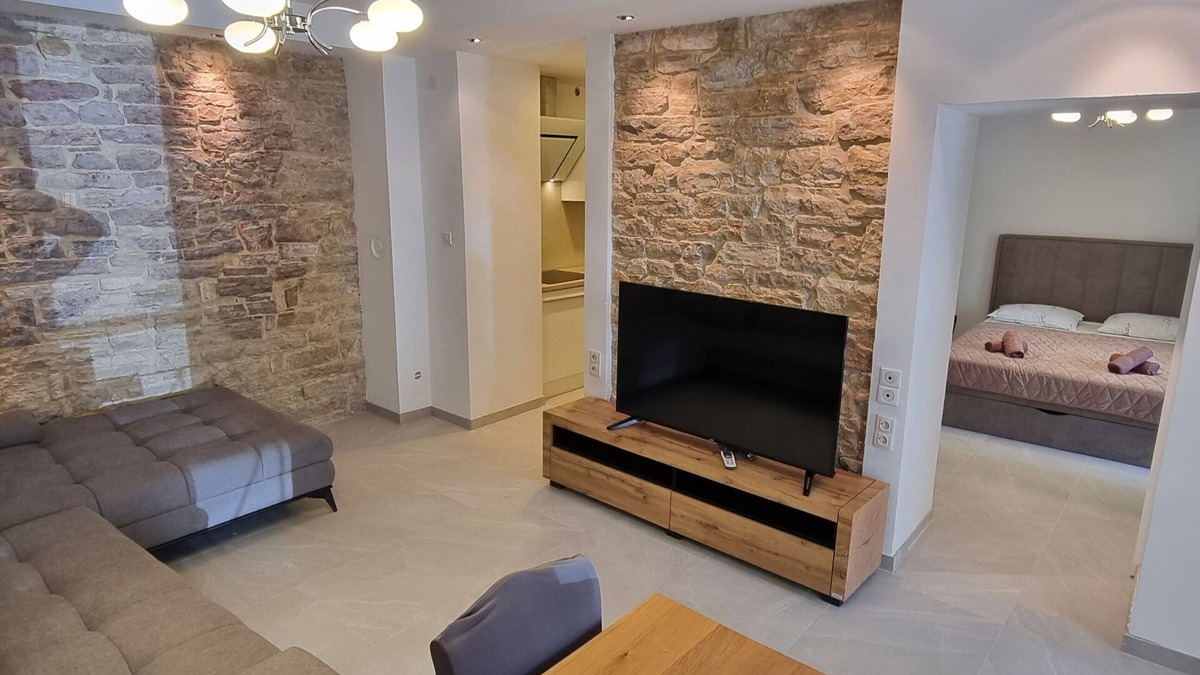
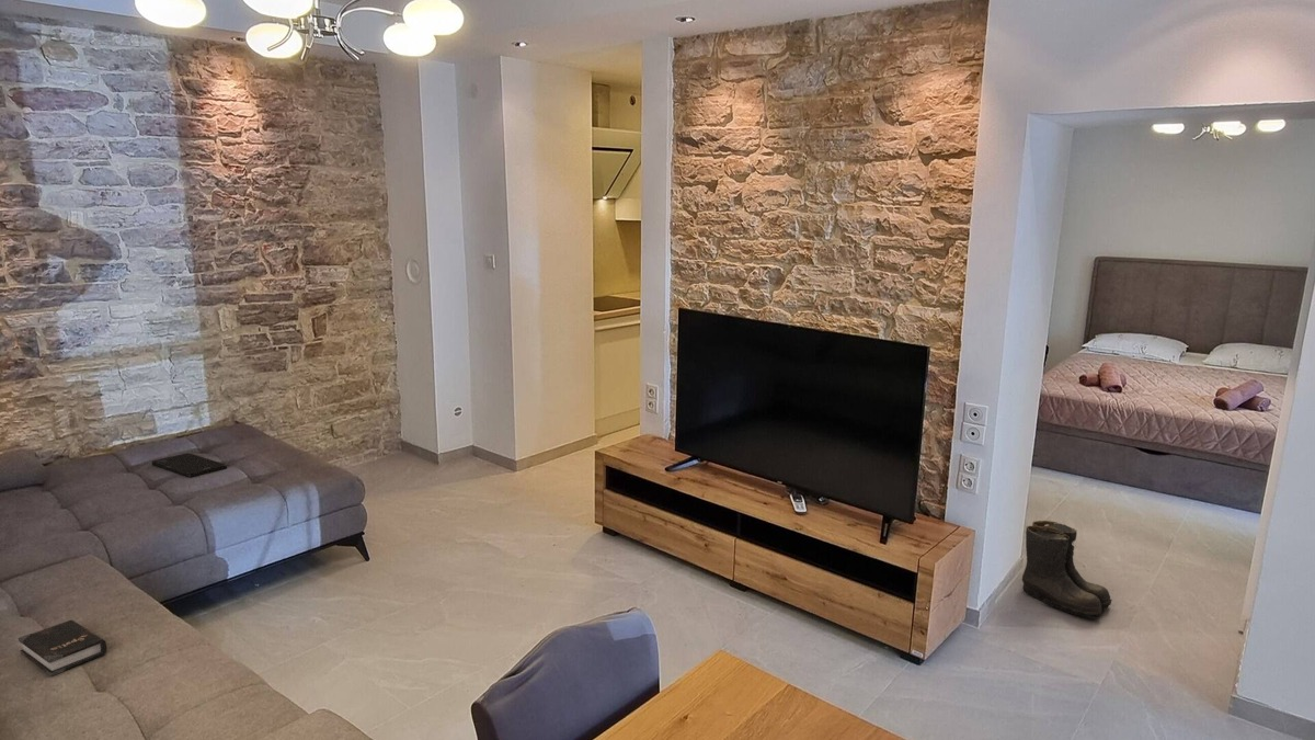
+ boots (1066, 566)
+ smartphone (188, 464)
+ hardback book (62, 646)
